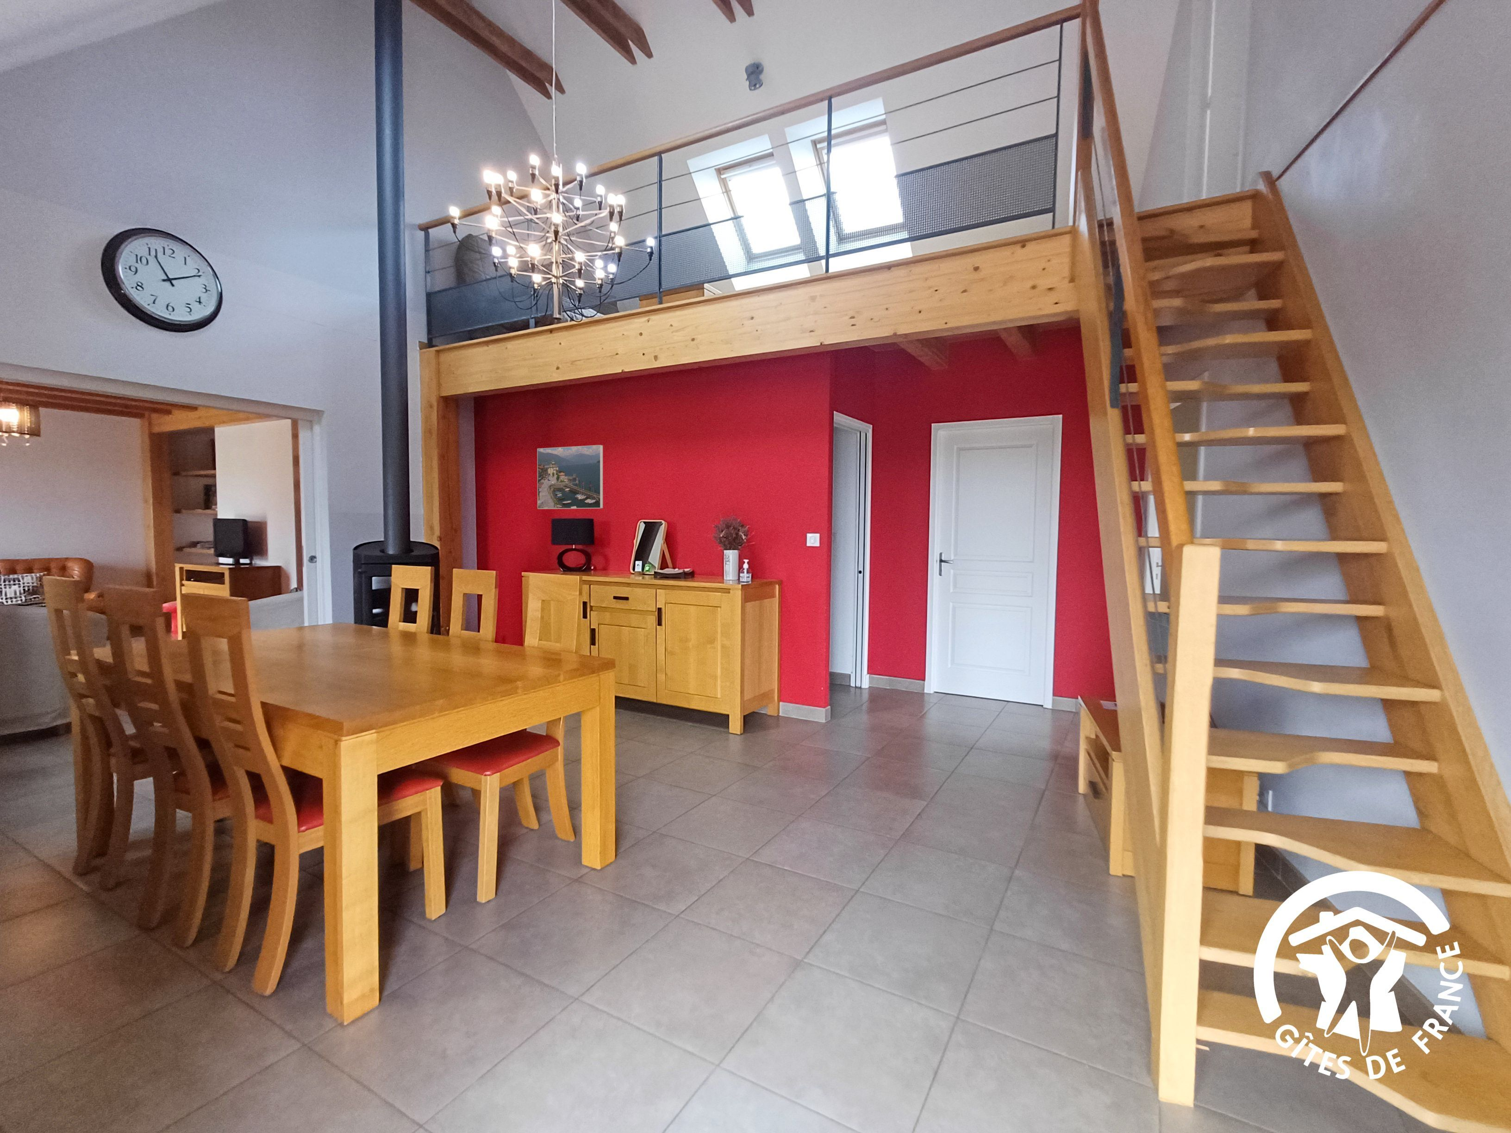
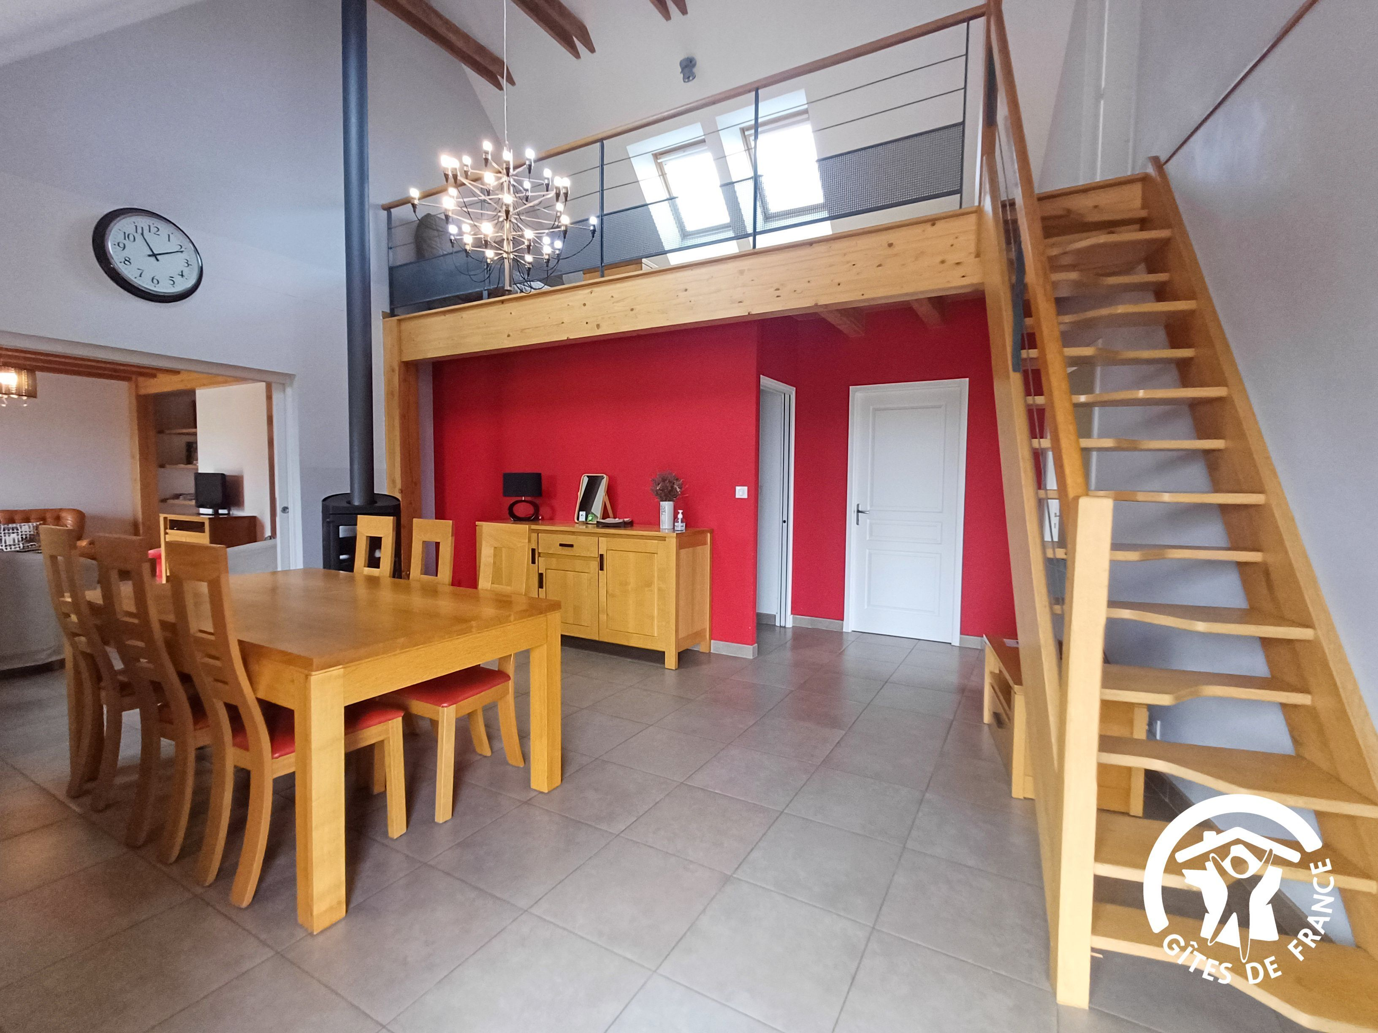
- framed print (570, 477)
